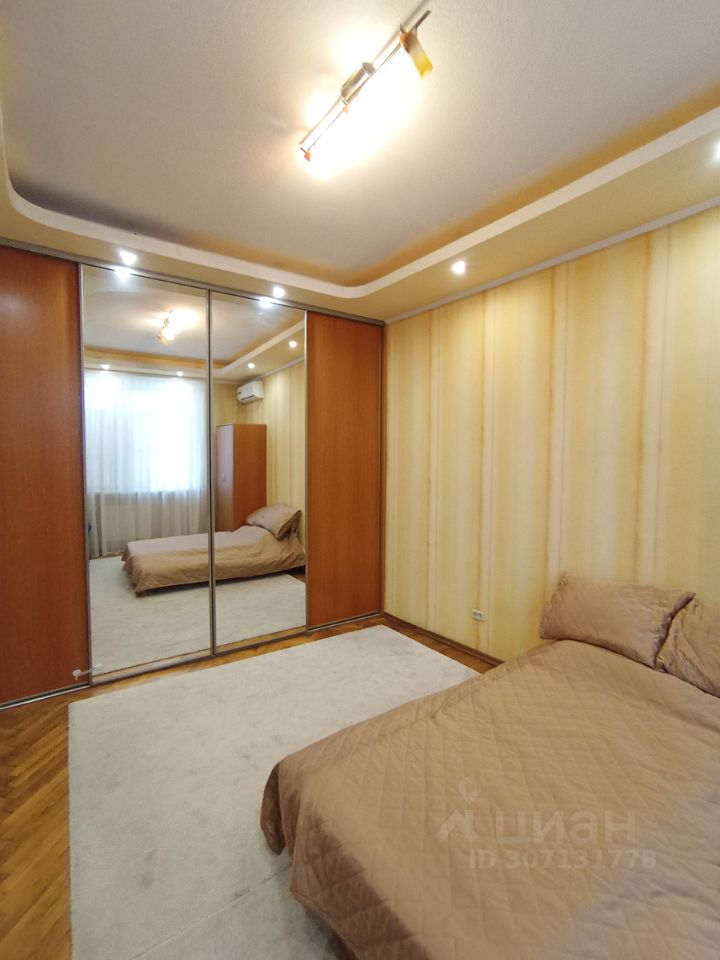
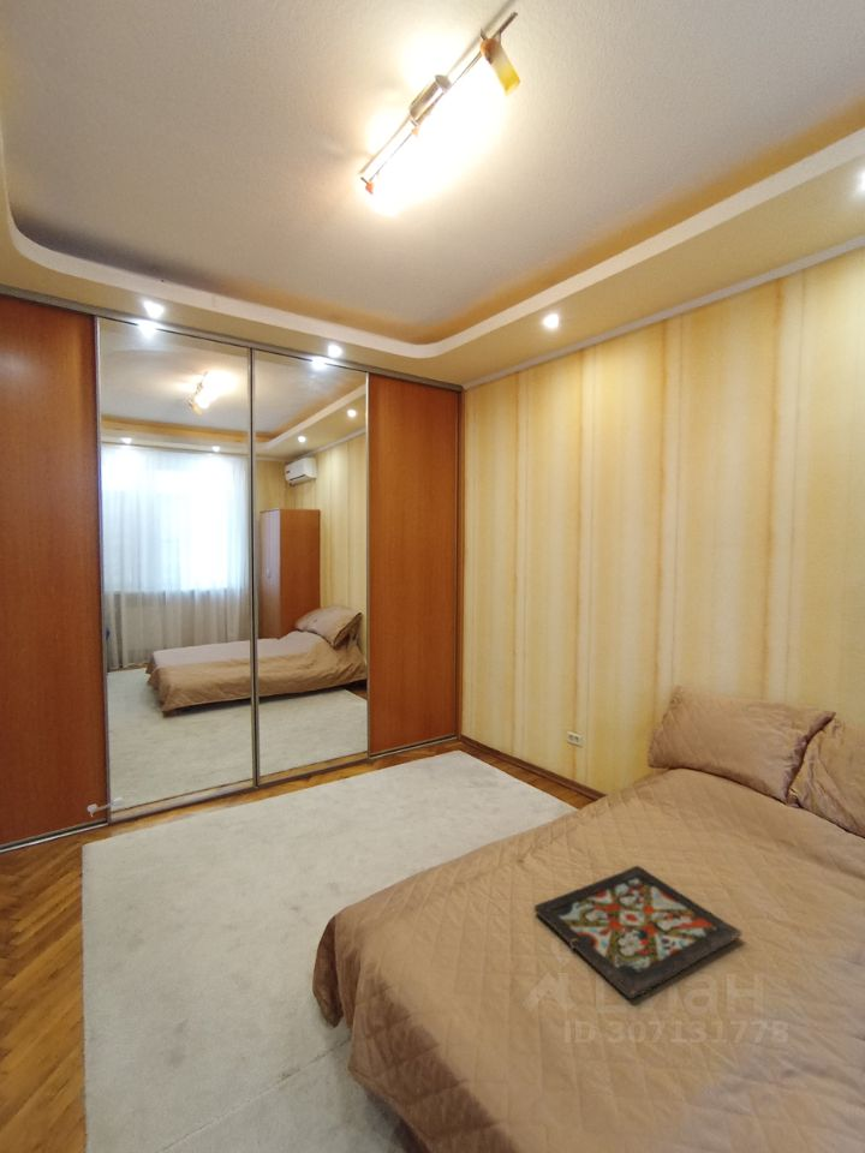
+ decorative tray (634, 921)
